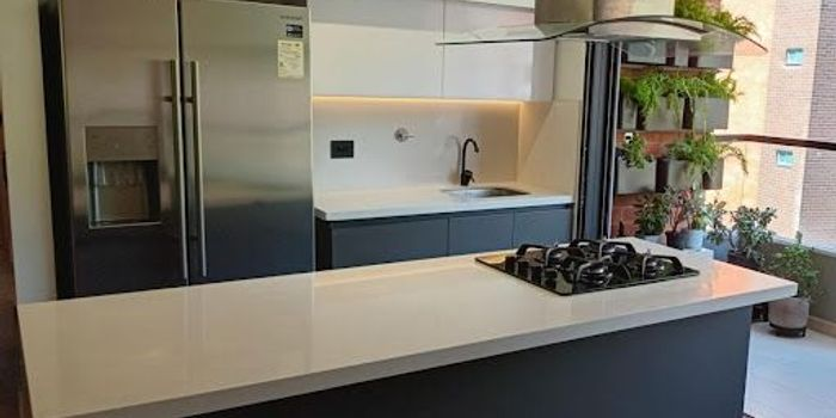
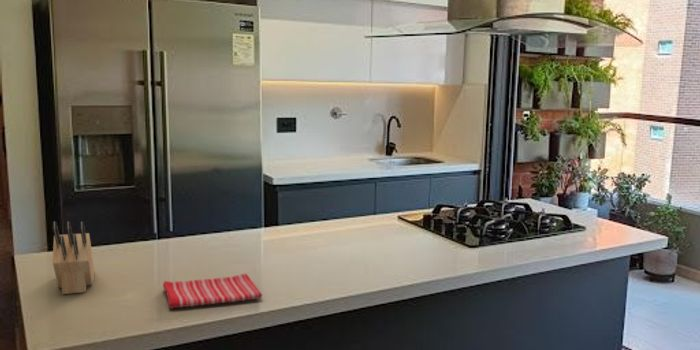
+ dish towel (211, 289)
+ knife block (73, 250)
